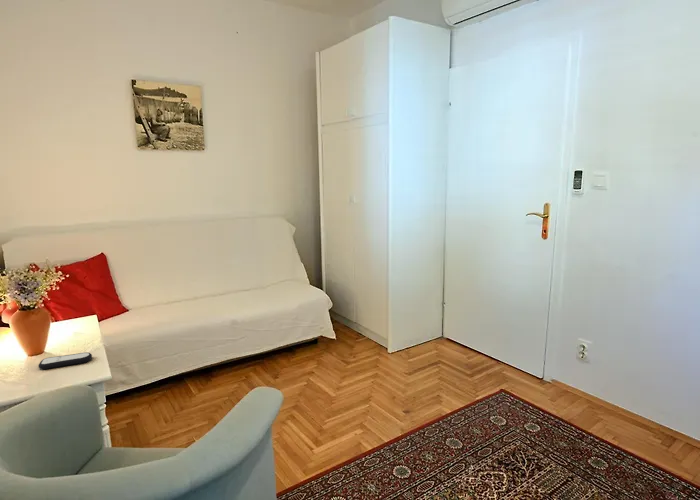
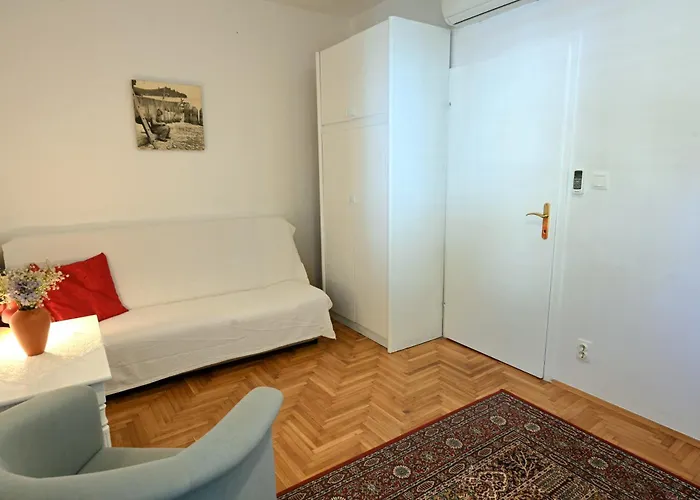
- remote control (66, 360)
